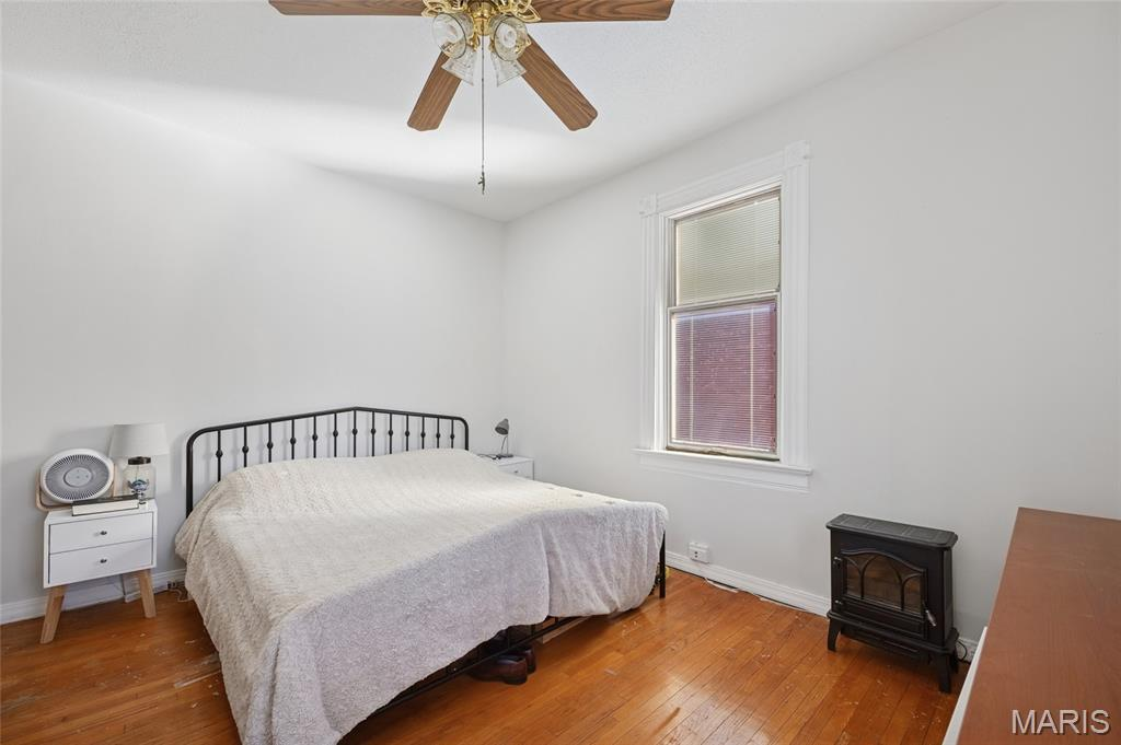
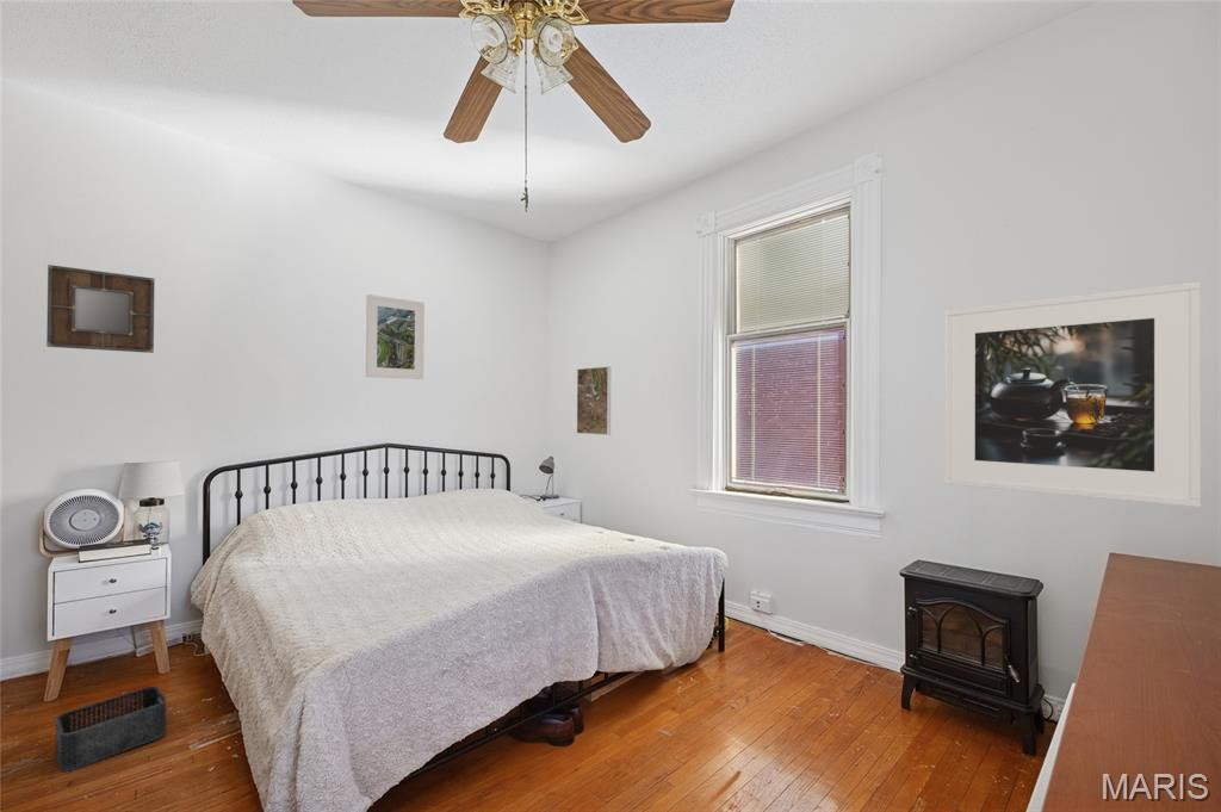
+ home mirror (103, 310)
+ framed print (396, 337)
+ storage bin (112, 725)
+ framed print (593, 401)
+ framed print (1056, 396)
